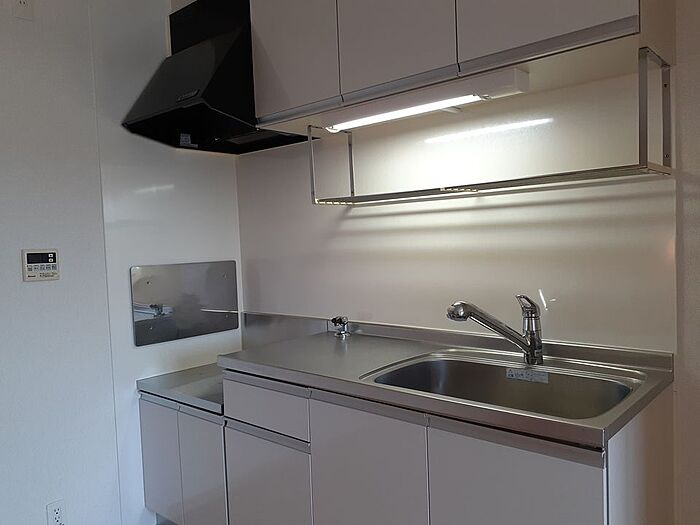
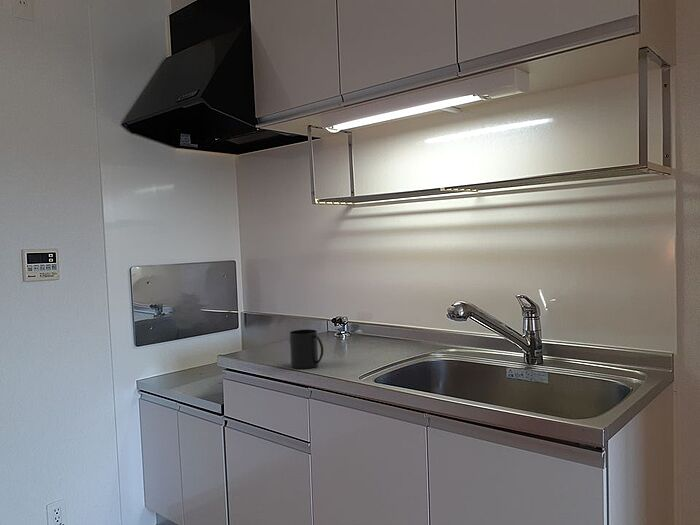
+ mug (307, 348)
